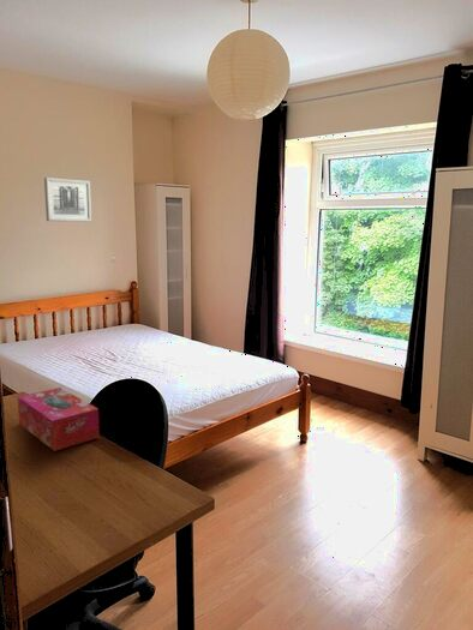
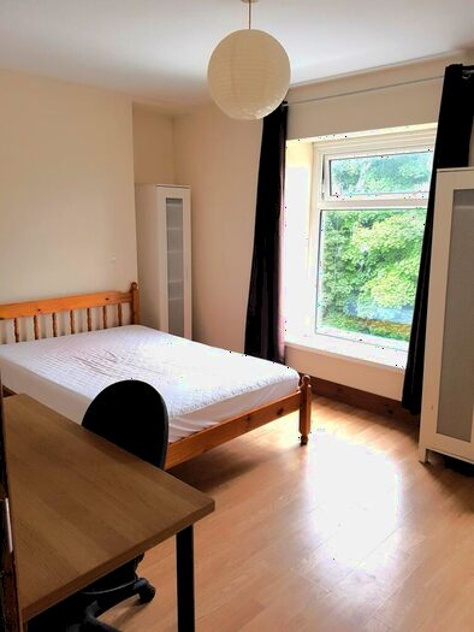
- tissue box (56, 416)
- wall art (68, 200)
